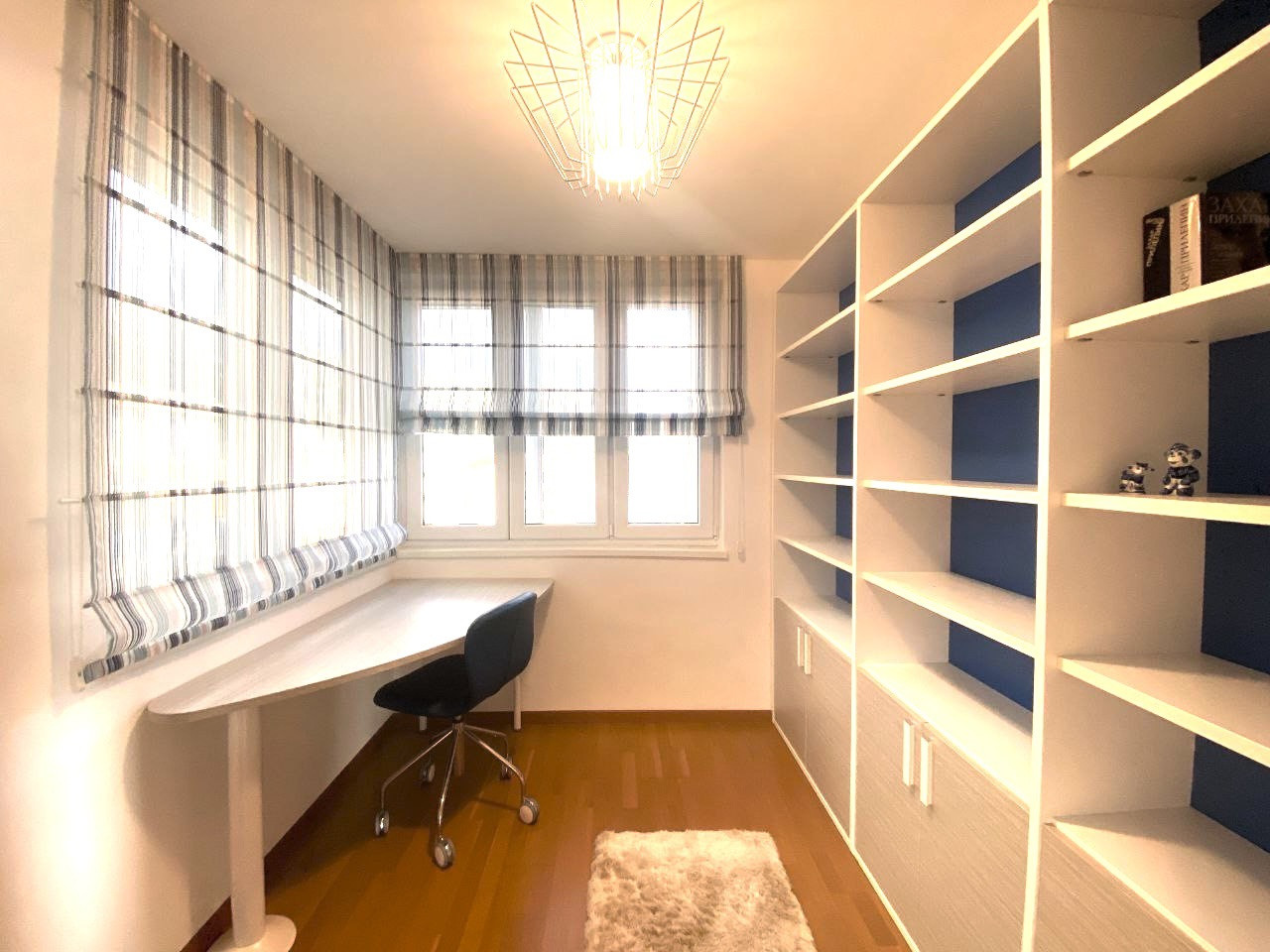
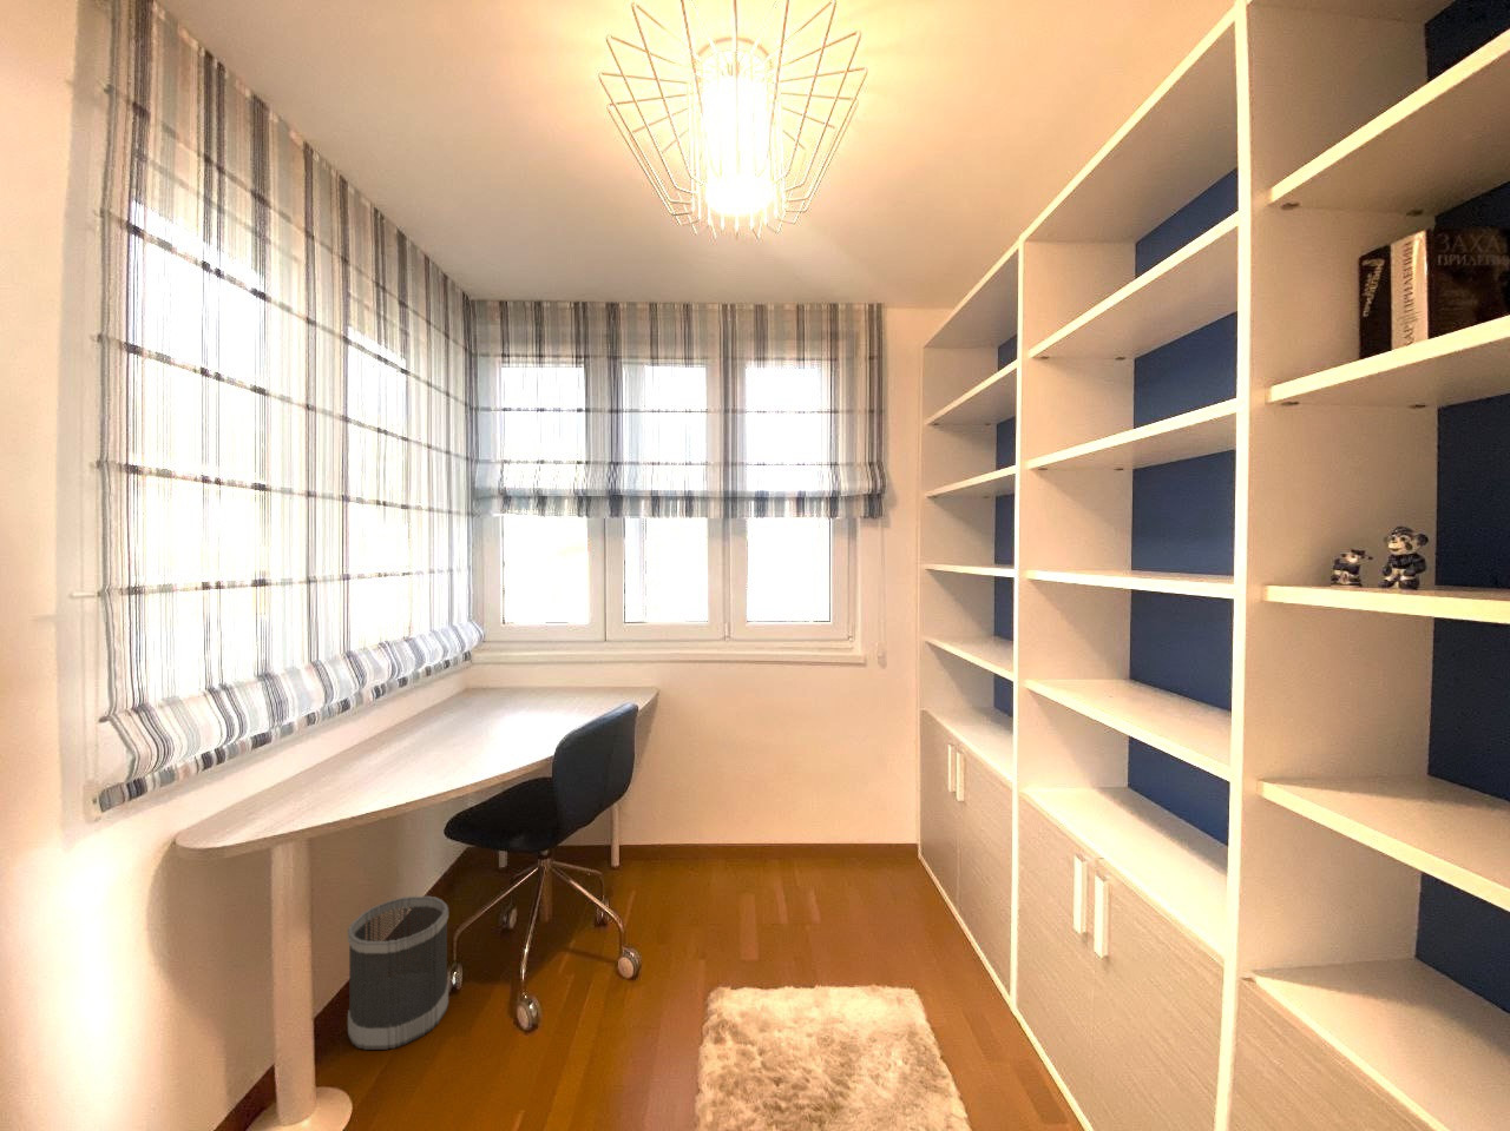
+ wastebasket (398, 967)
